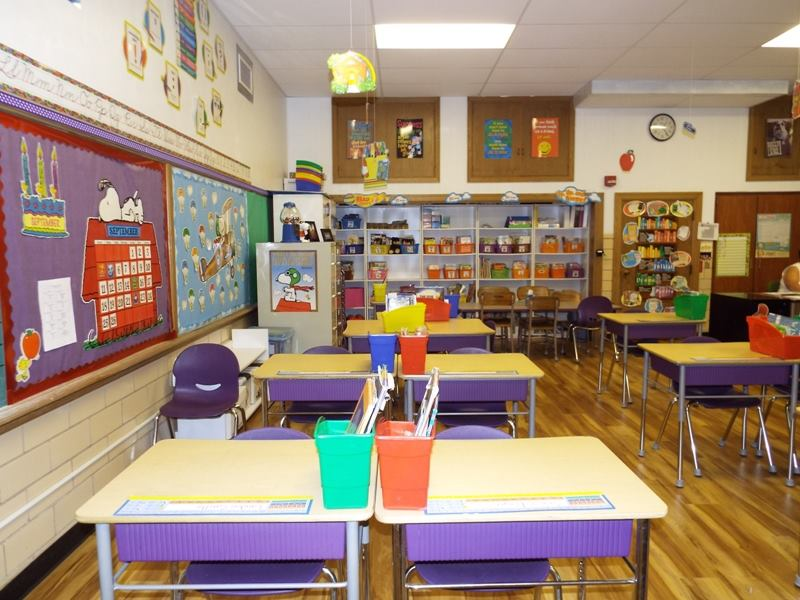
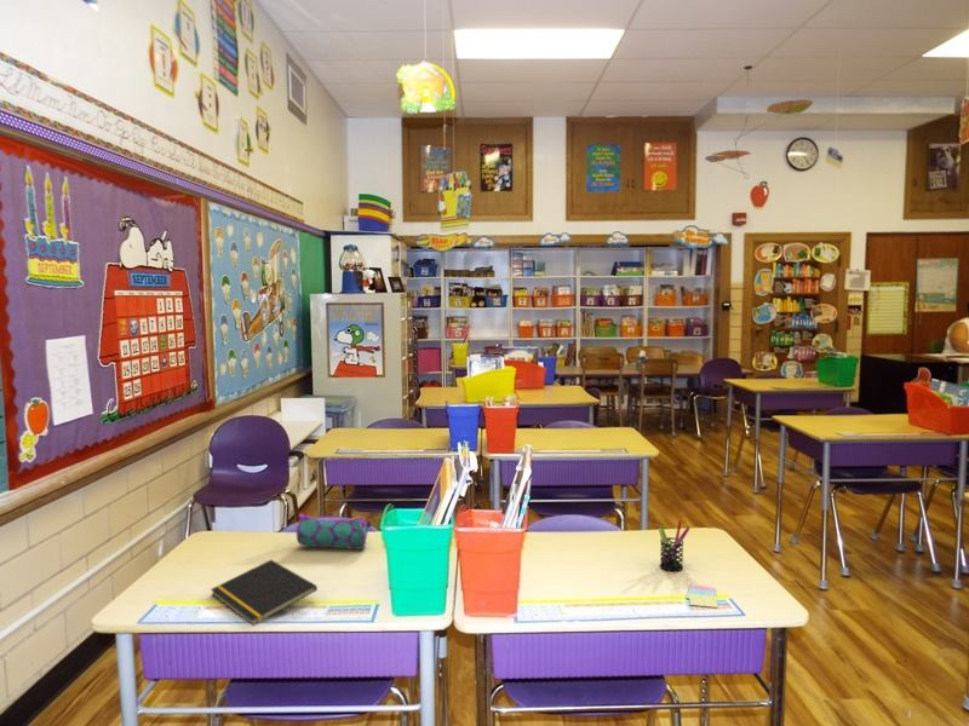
+ pencil case (333, 531)
+ sticky notes (701, 595)
+ notepad (263, 589)
+ pen holder (670, 543)
+ ceiling mobile (757, 127)
